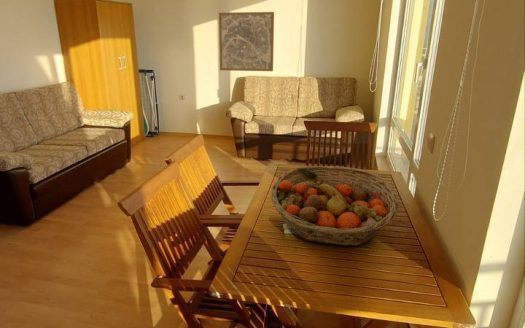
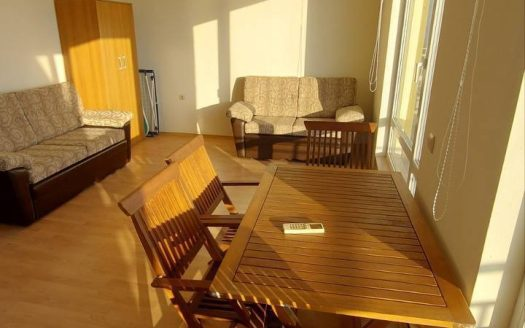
- wall art (246, 42)
- fruit basket (332, 203)
